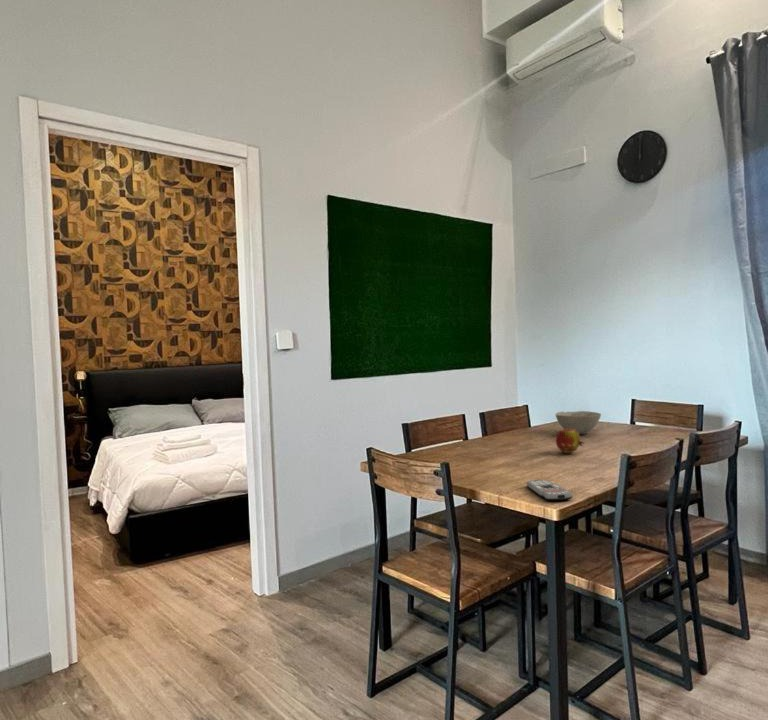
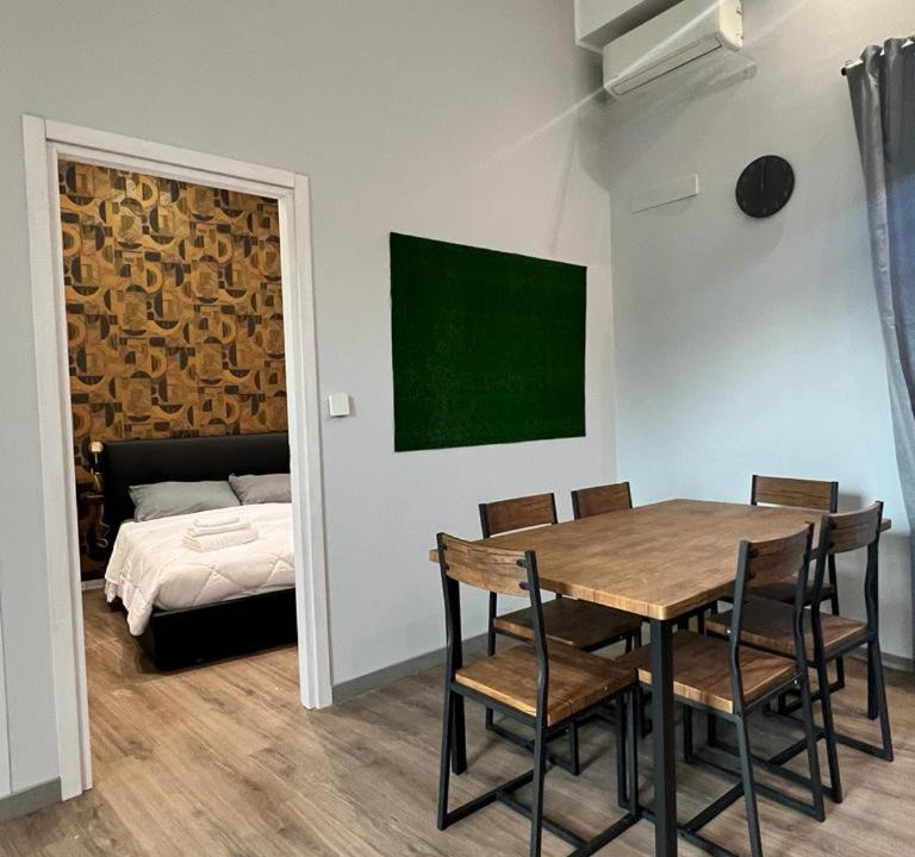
- bowl (578, 423)
- fruit (570, 441)
- remote control (547, 489)
